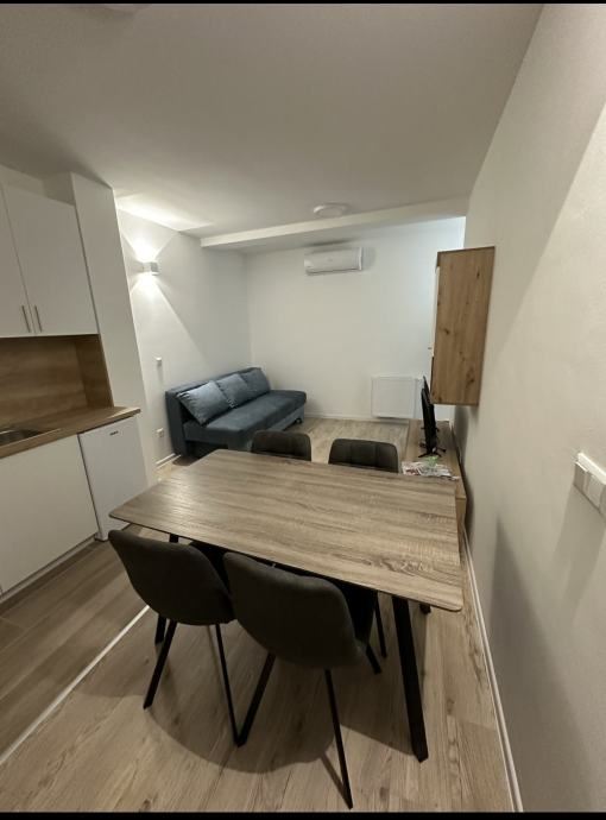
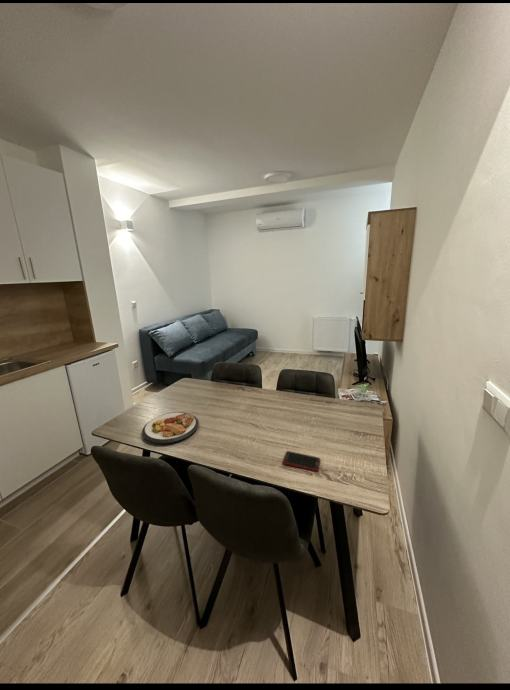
+ cell phone (301, 460)
+ plate (170, 424)
